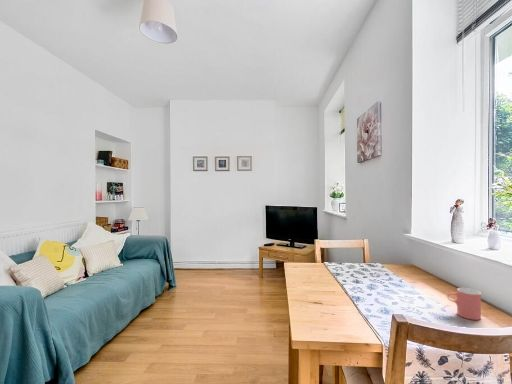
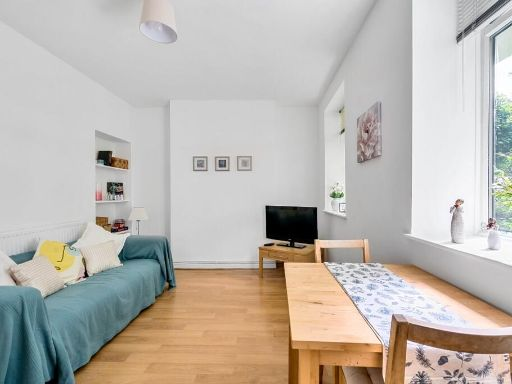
- cup (463, 302)
